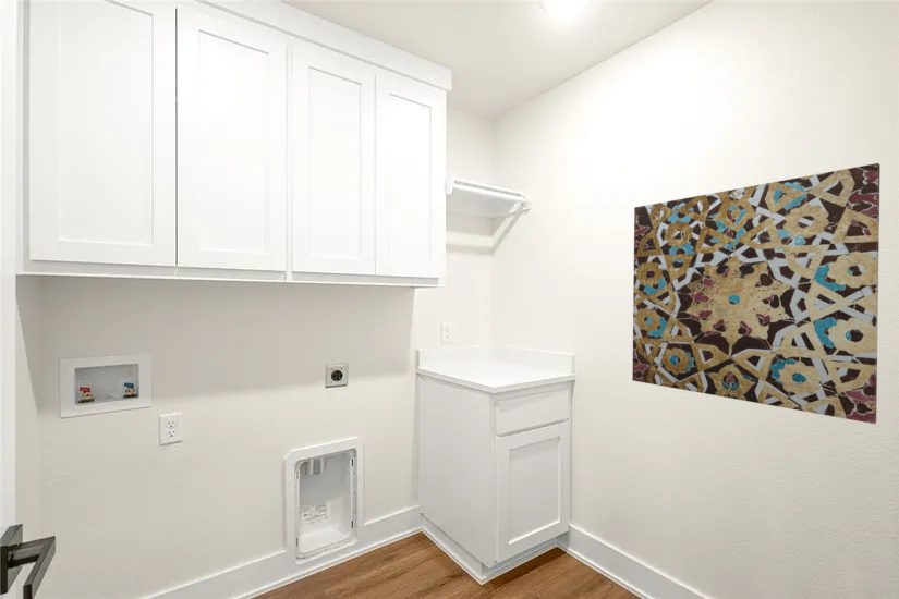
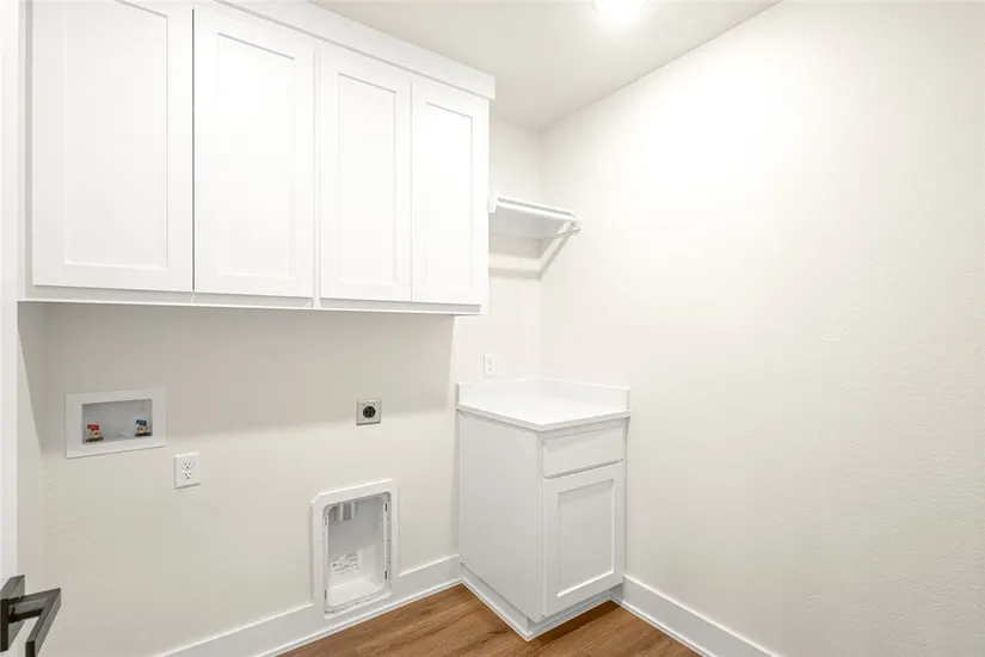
- wall art (731, 293)
